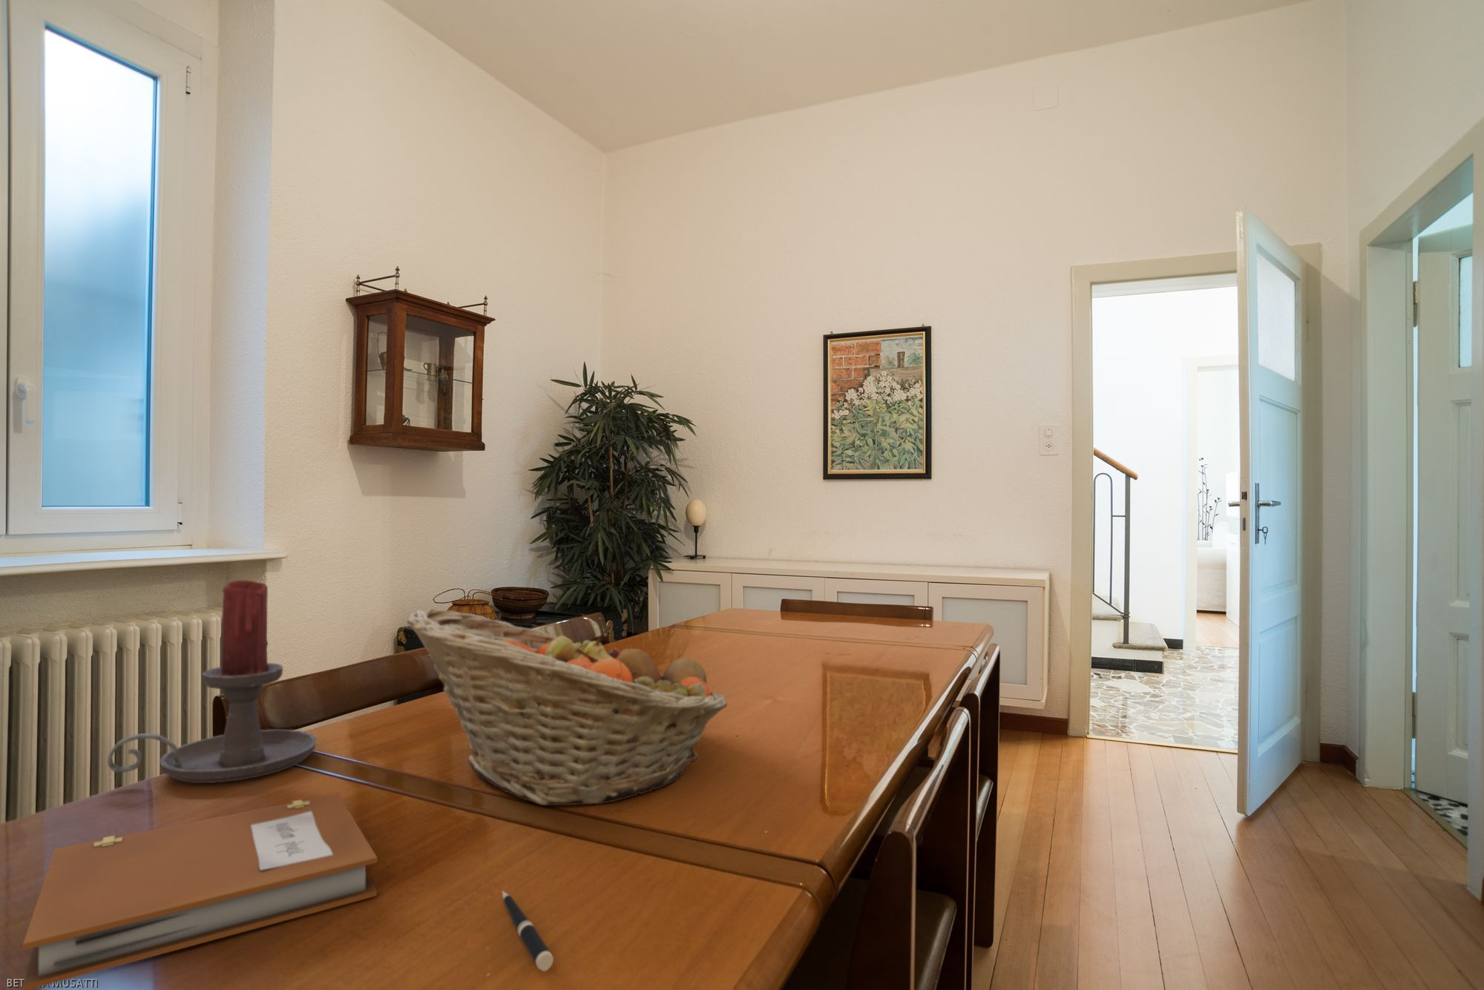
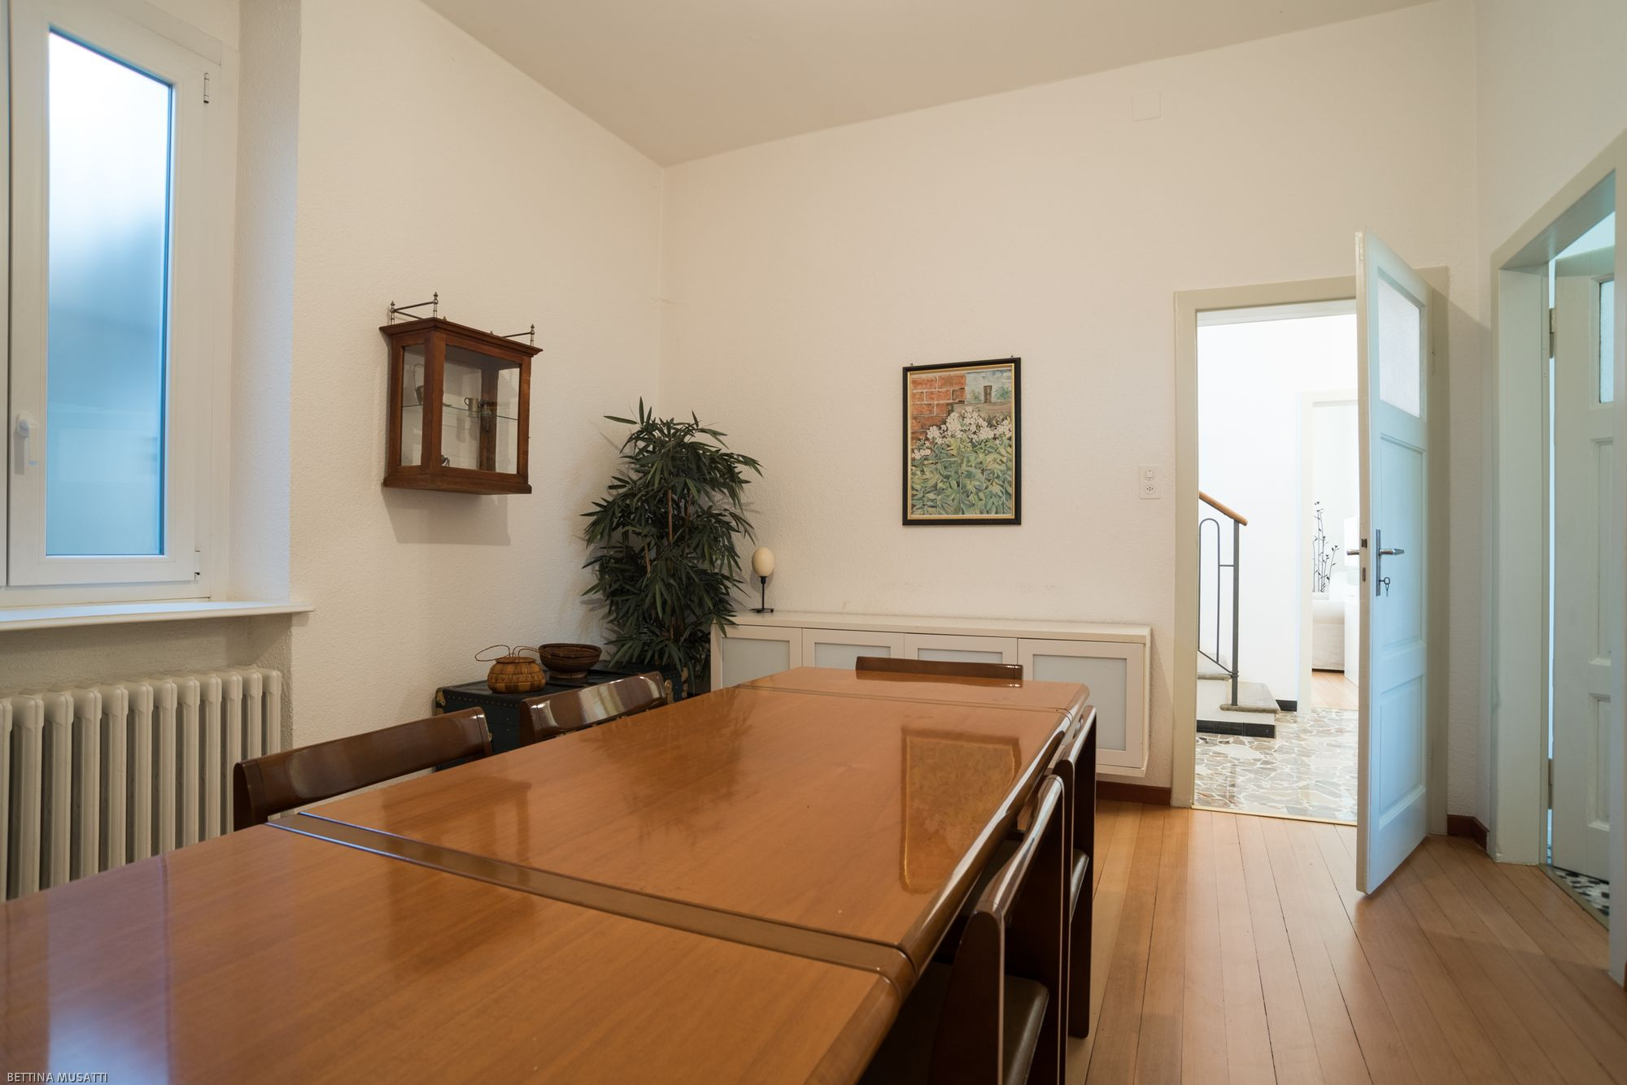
- pen (522, 921)
- notebook (222, 867)
- fruit basket (566, 685)
- candle holder (220, 674)
